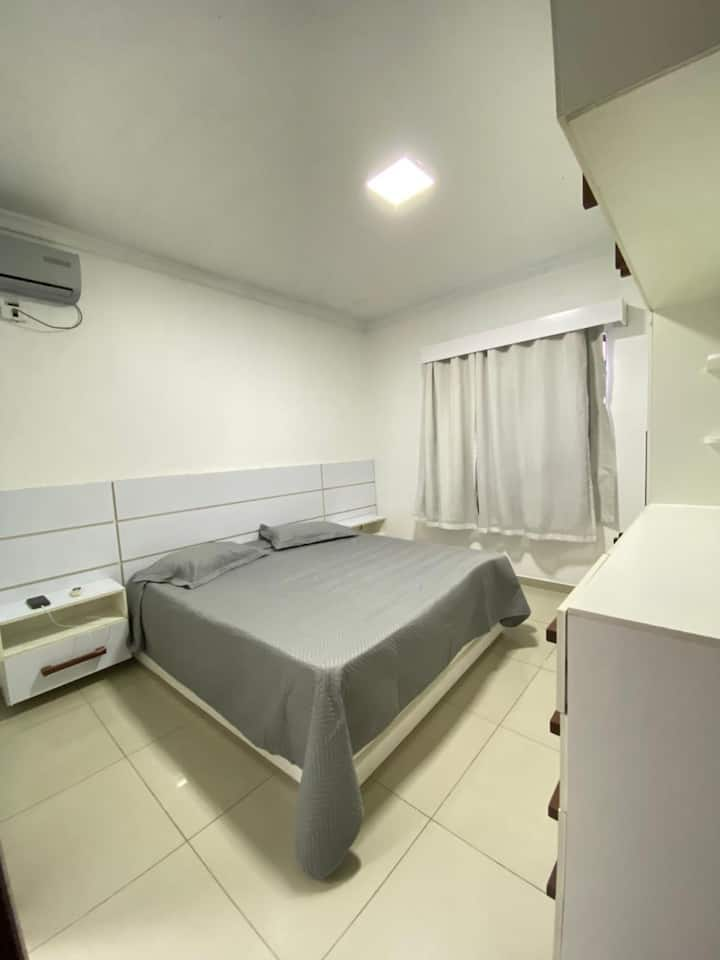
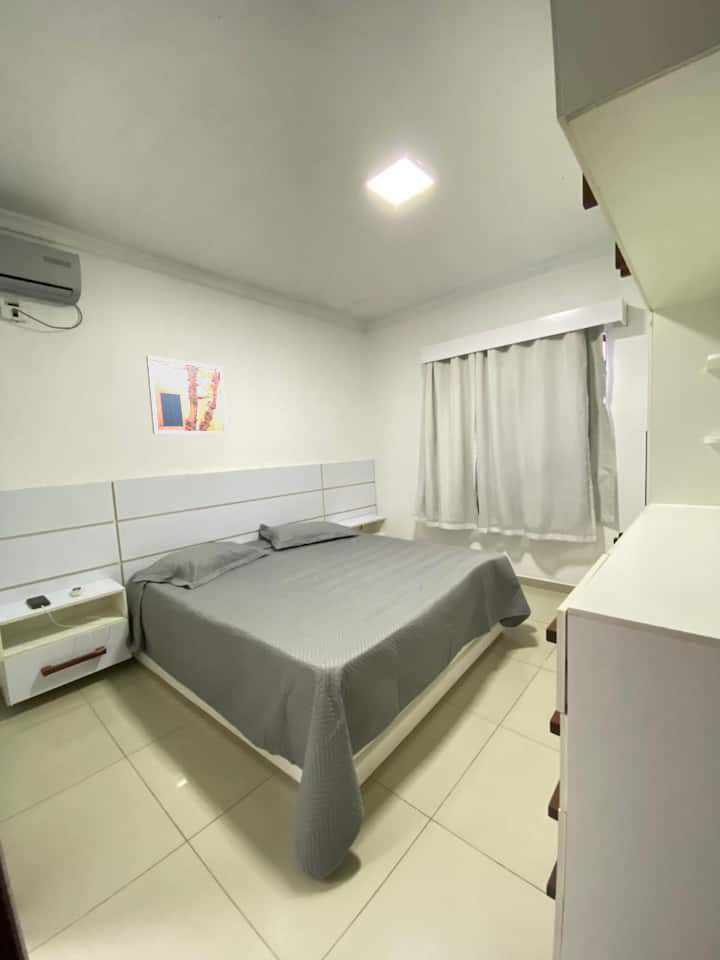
+ wall art (189, 398)
